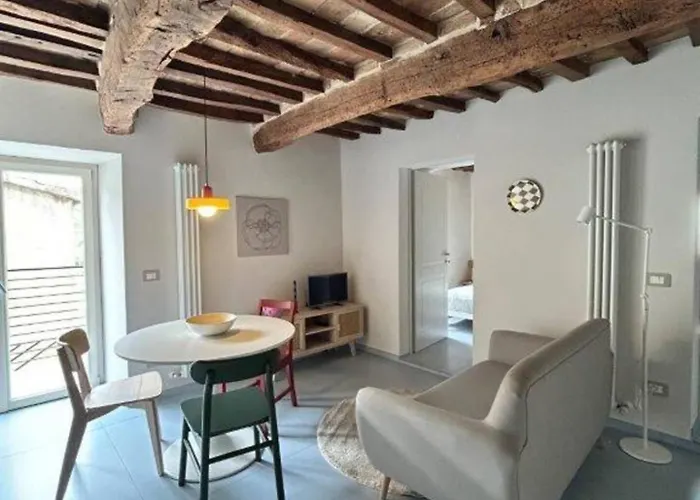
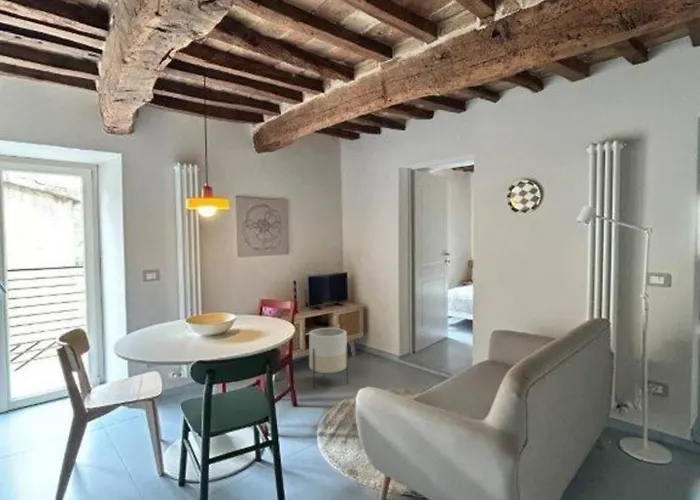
+ planter (328, 357)
